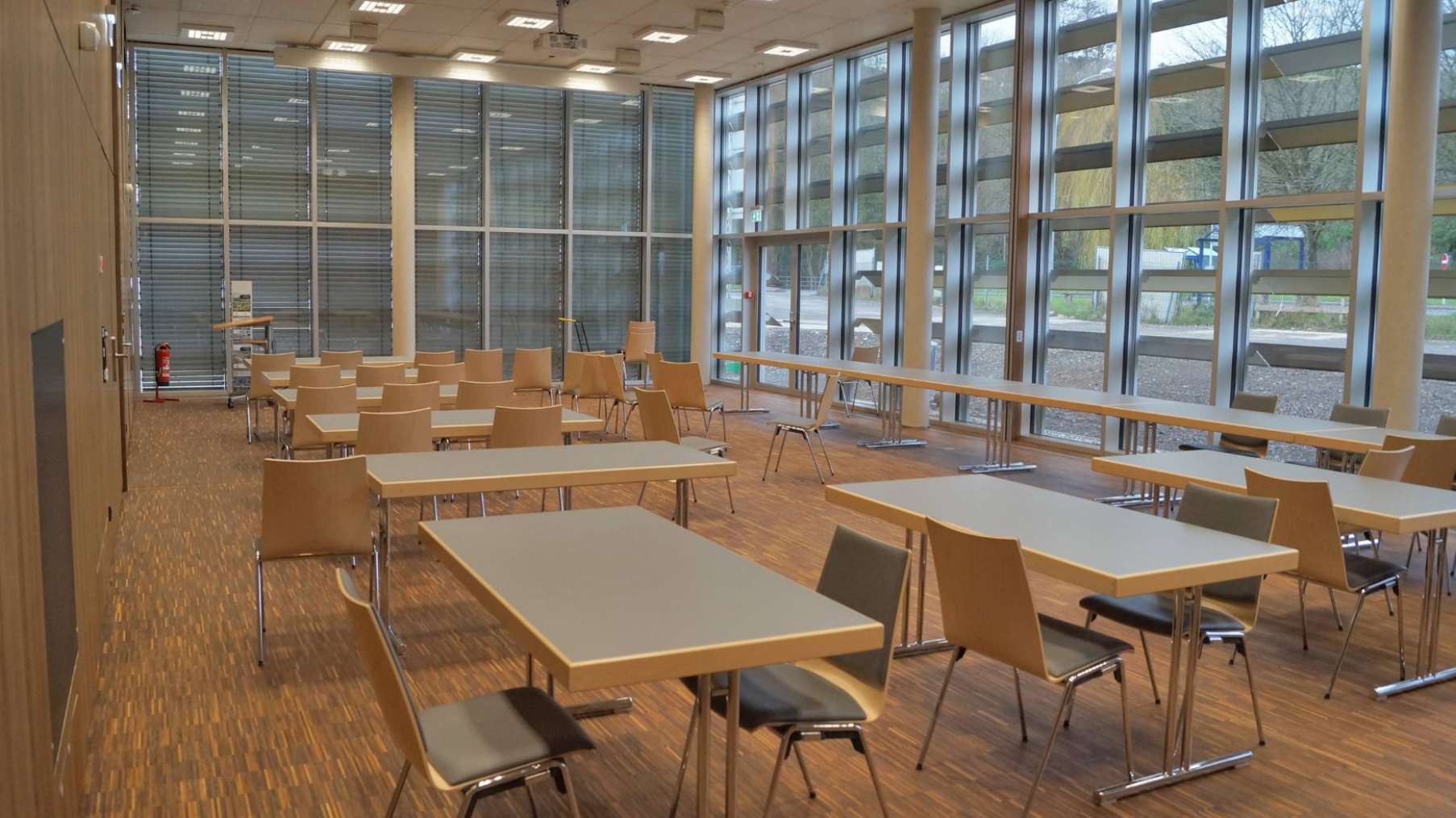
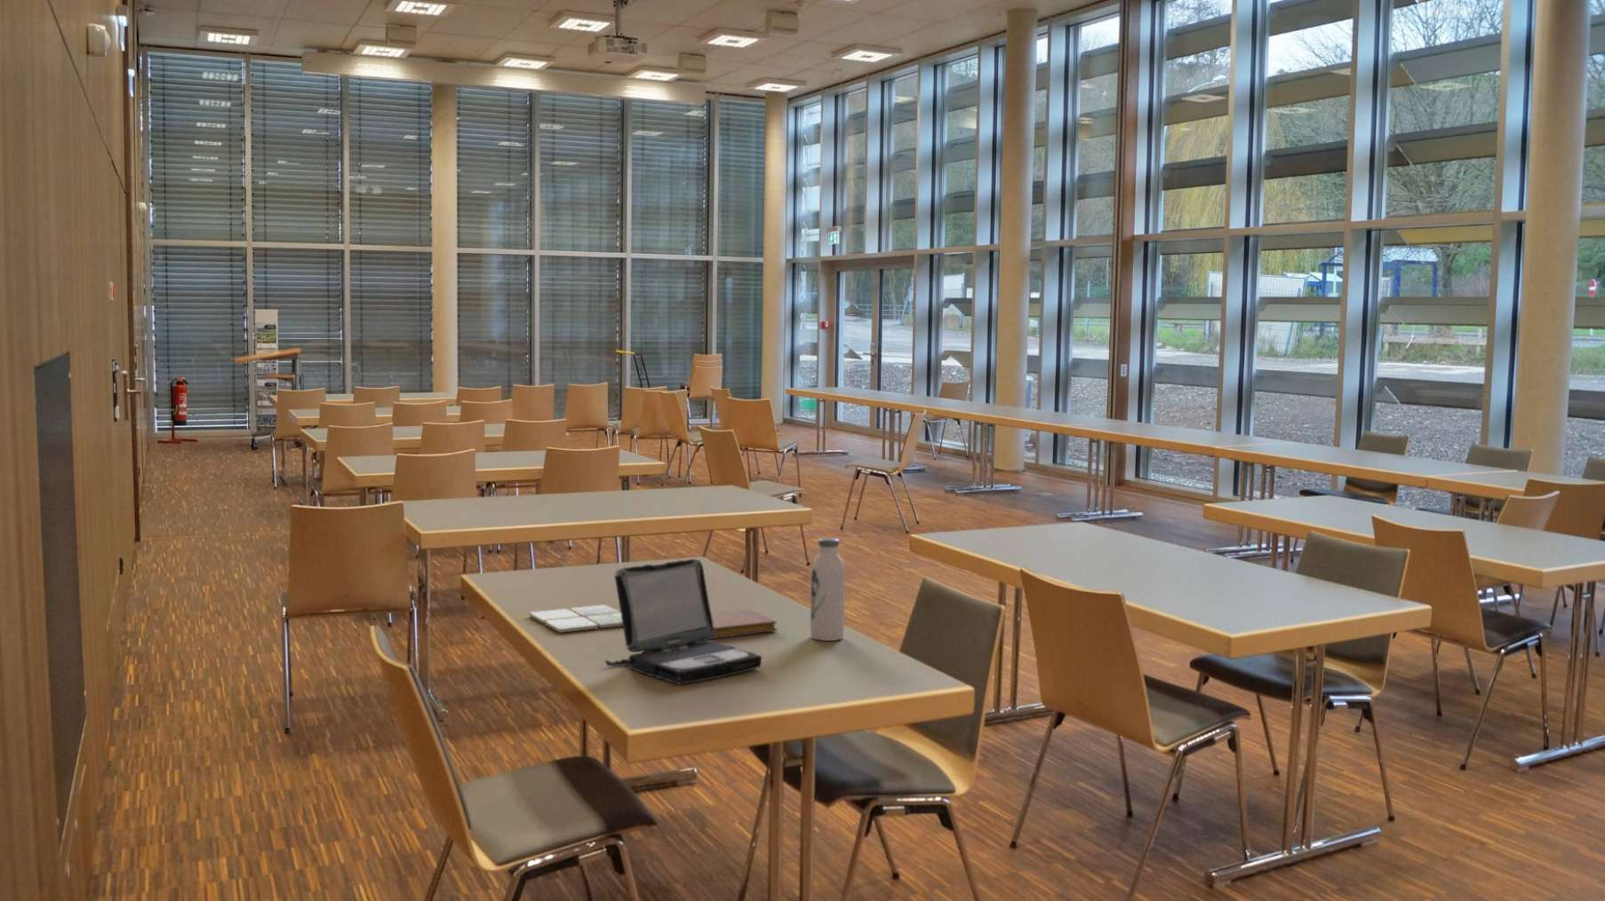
+ drink coaster (583, 618)
+ water bottle (828, 588)
+ laptop (685, 618)
+ notebook (719, 623)
